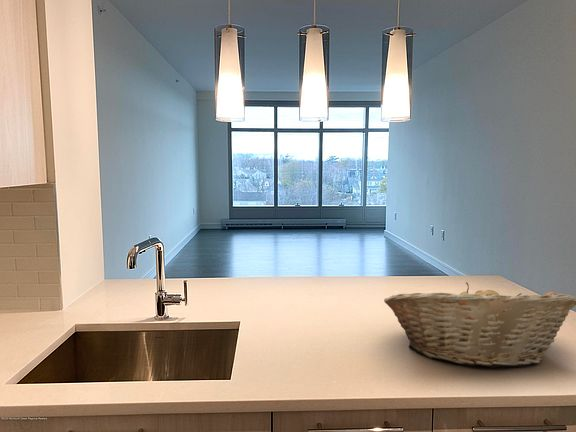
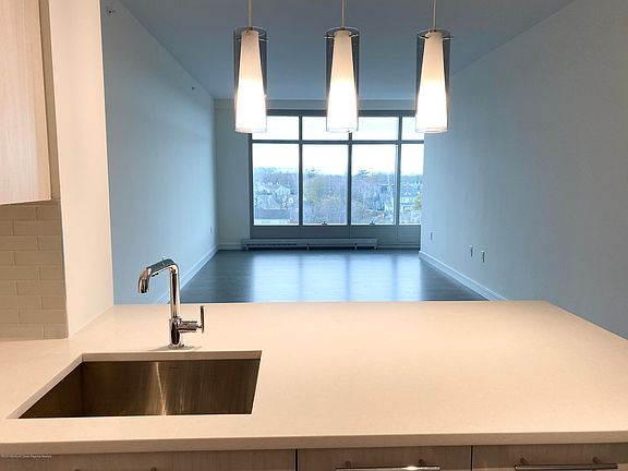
- fruit basket (475, 315)
